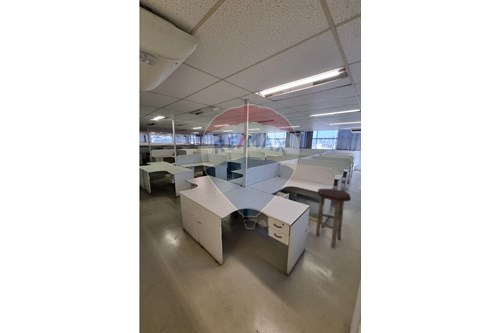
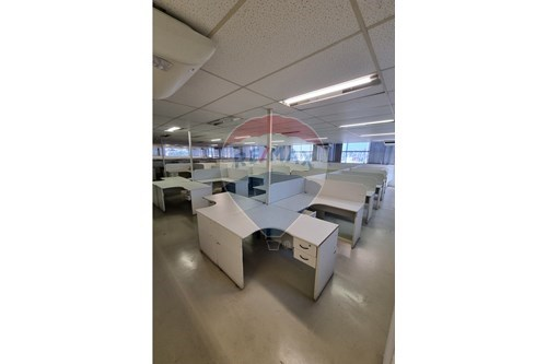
- stool (331, 216)
